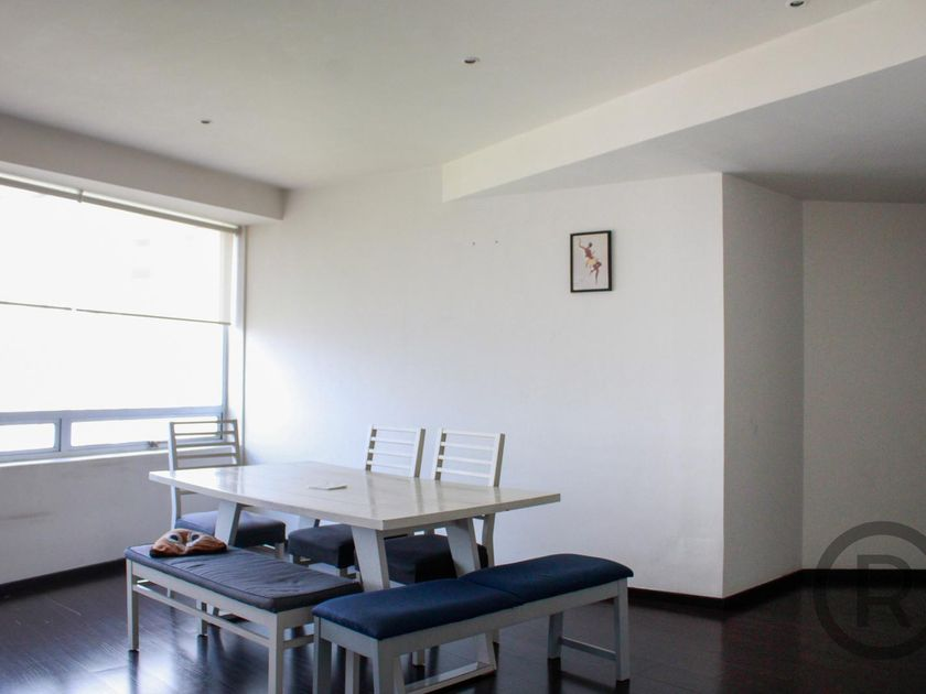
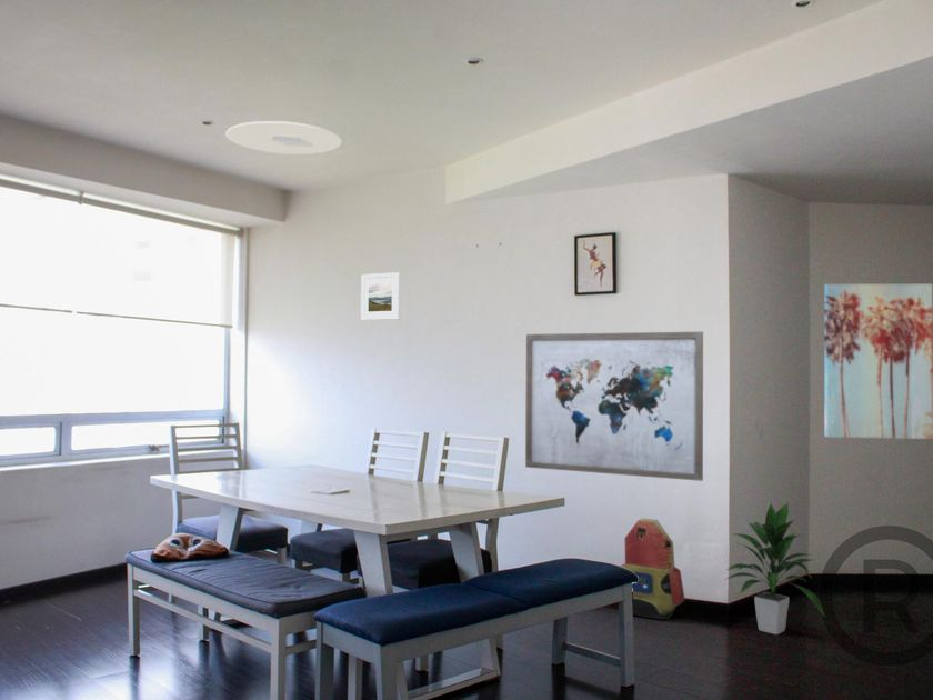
+ indoor plant (774, 568)
+ wall art (609, 402)
+ backpack (650, 564)
+ ceiling light (284, 133)
+ wall art (877, 360)
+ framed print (380, 297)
